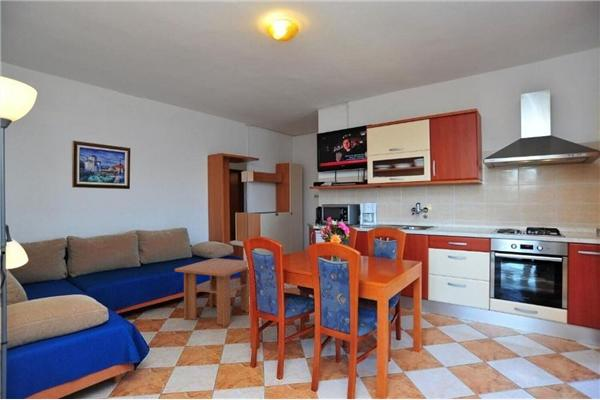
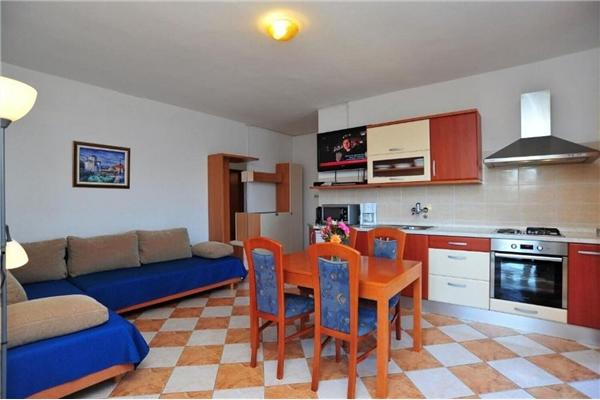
- coffee table (219, 289)
